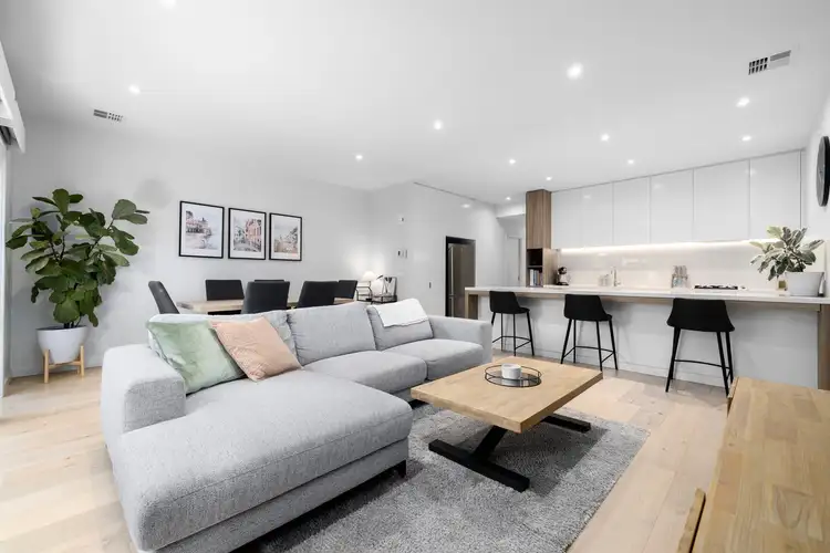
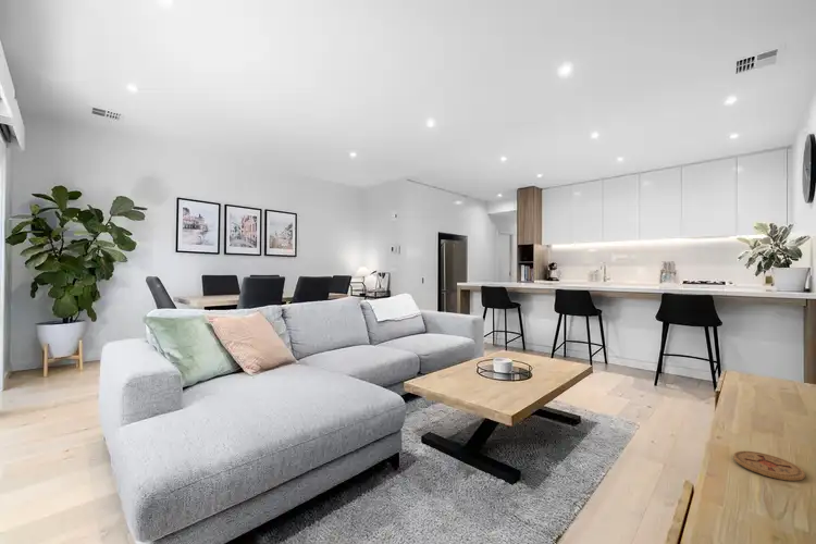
+ coaster (767, 465)
